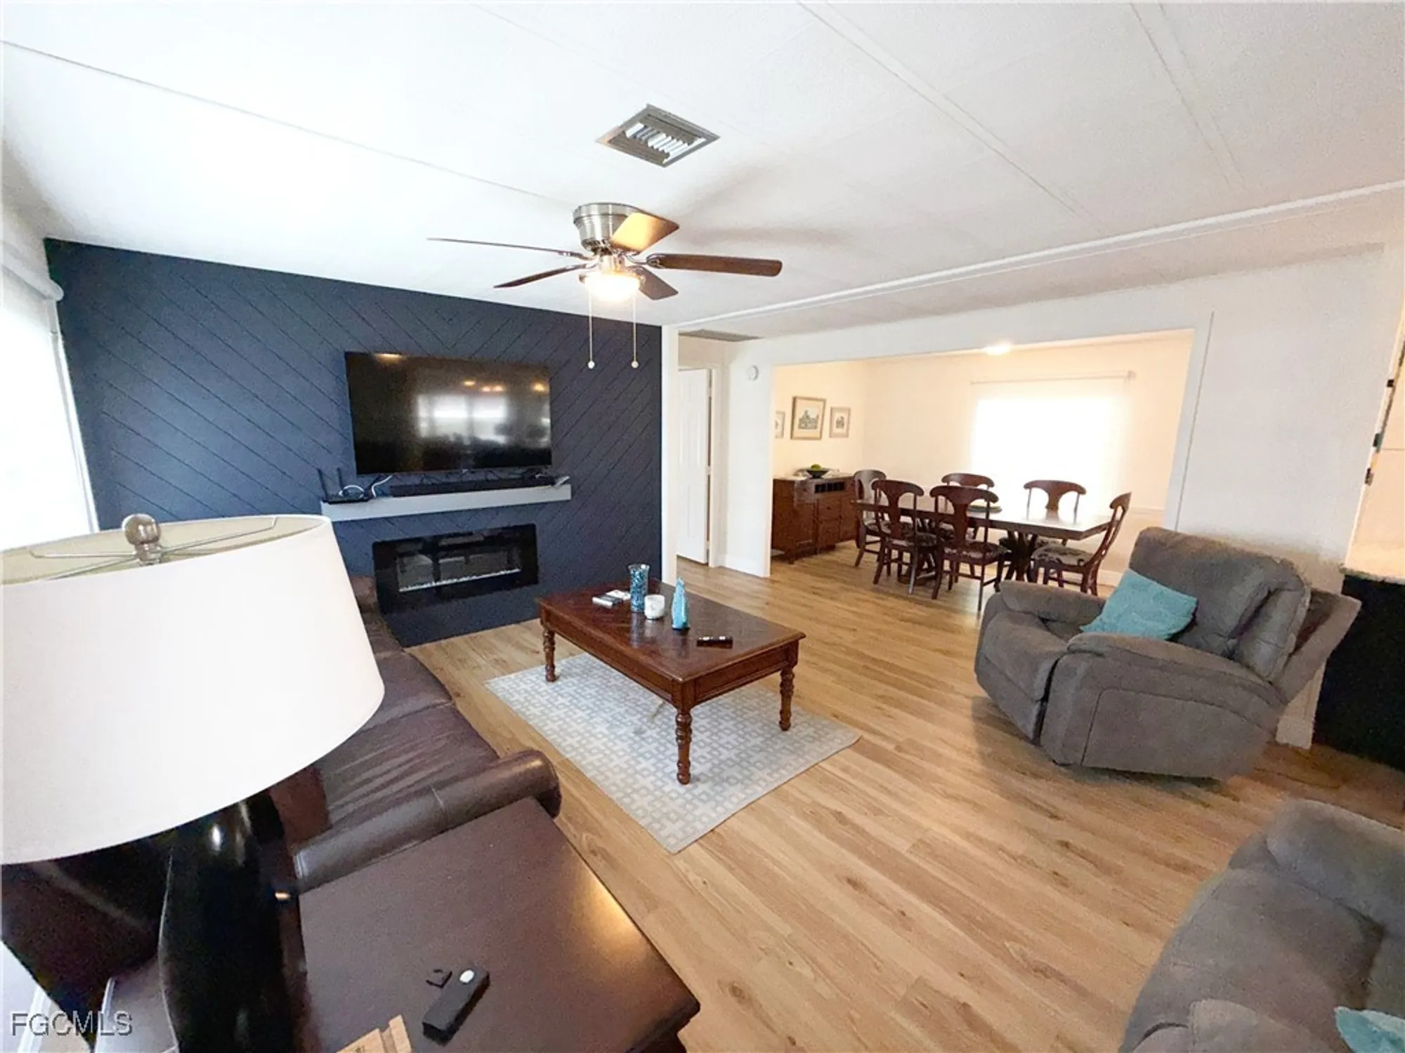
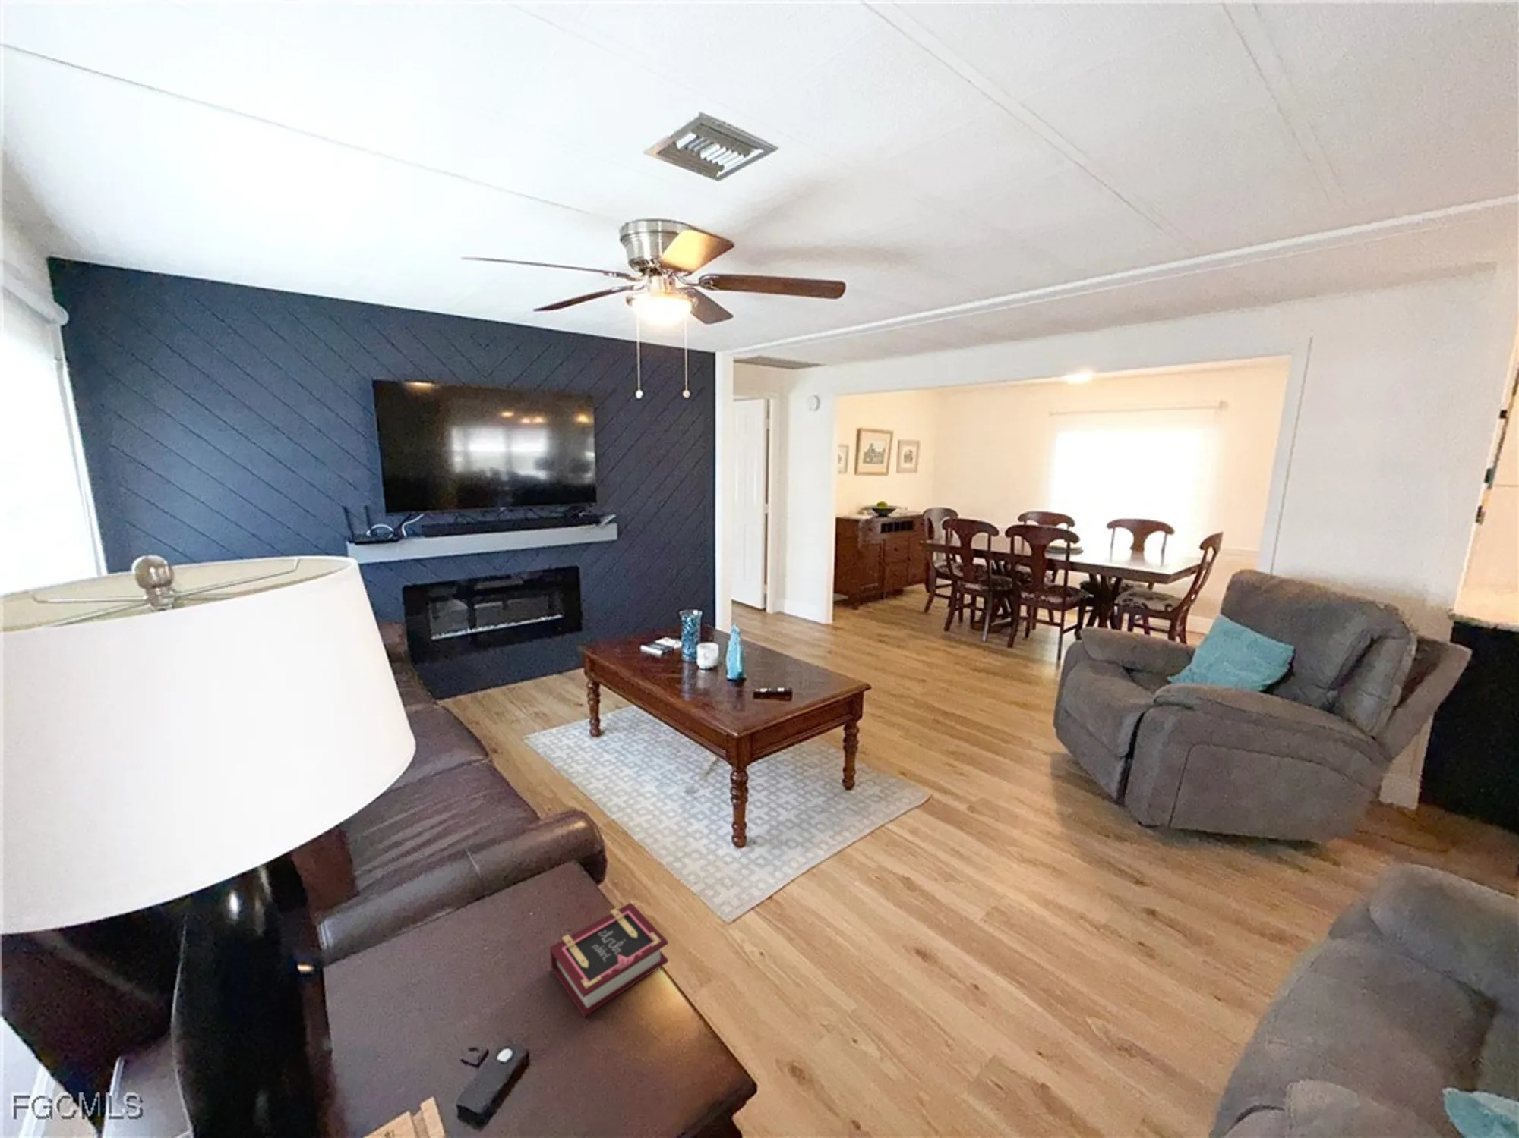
+ book (609, 953)
